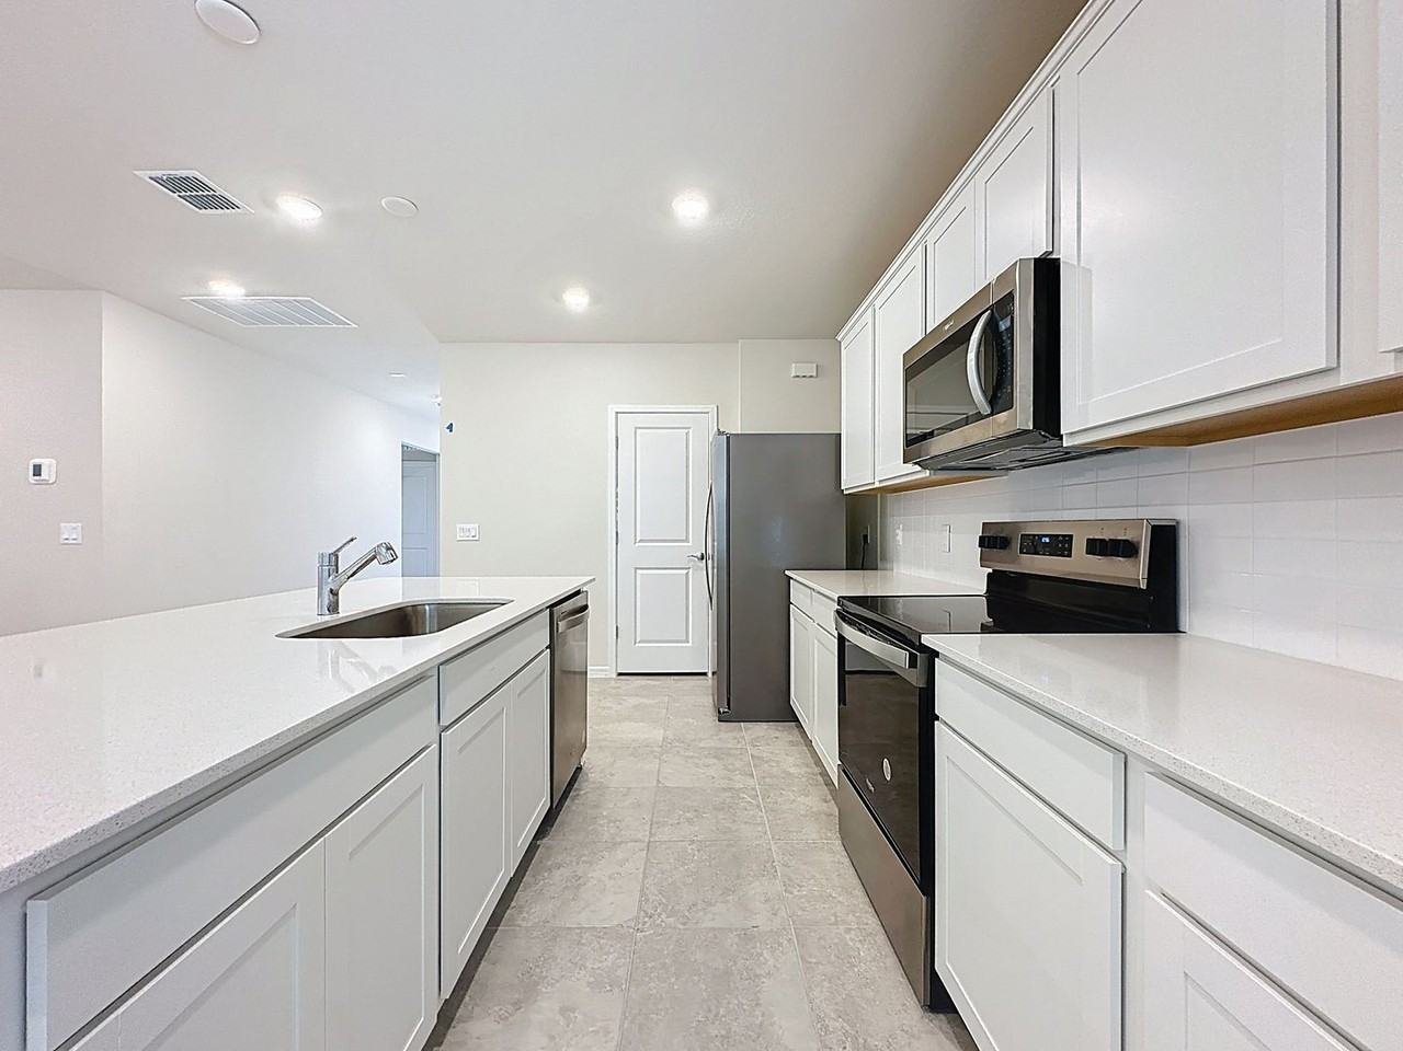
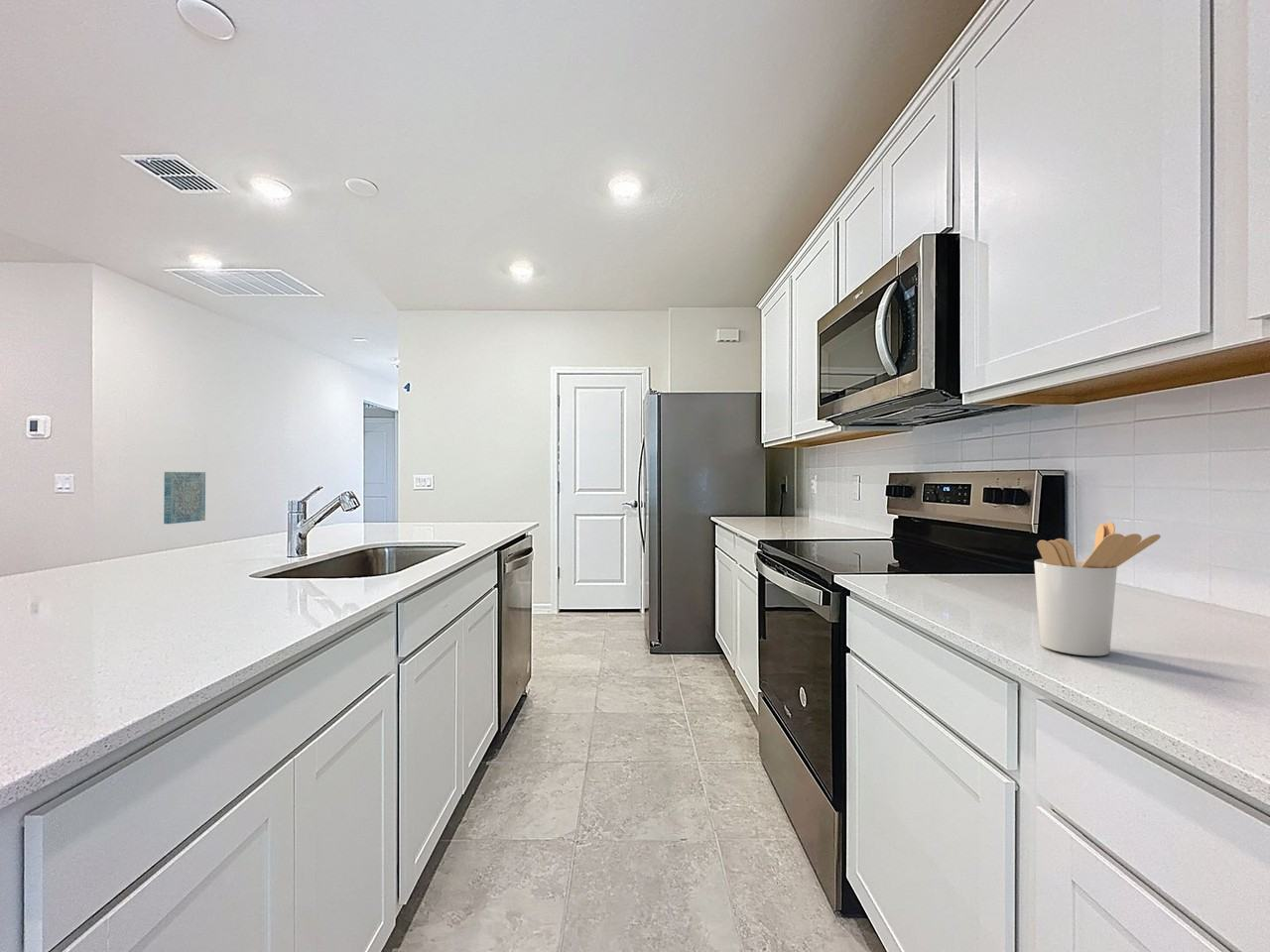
+ utensil holder (1091, 588)
+ wall art (186, 497)
